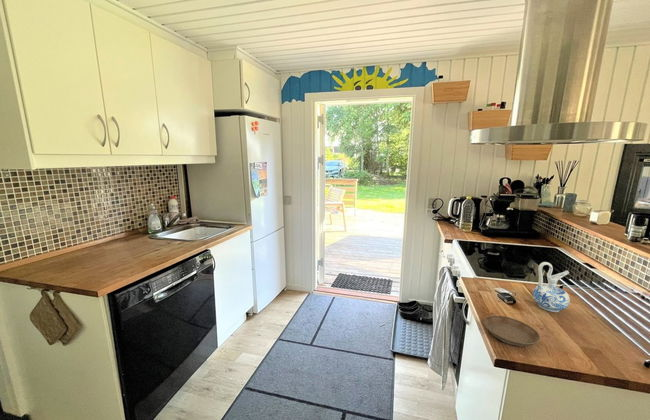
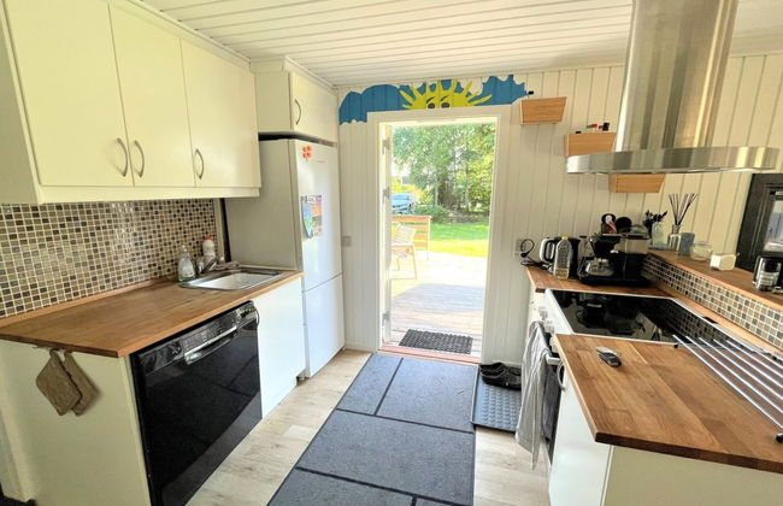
- ceramic pitcher (552, 285)
- saucer (510, 331)
